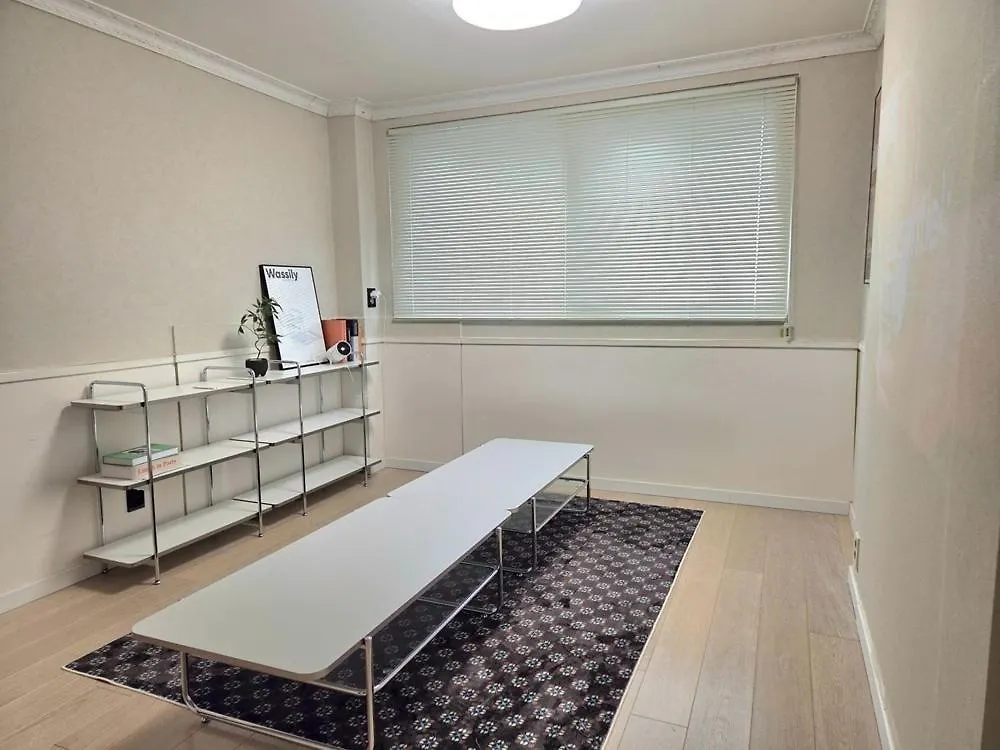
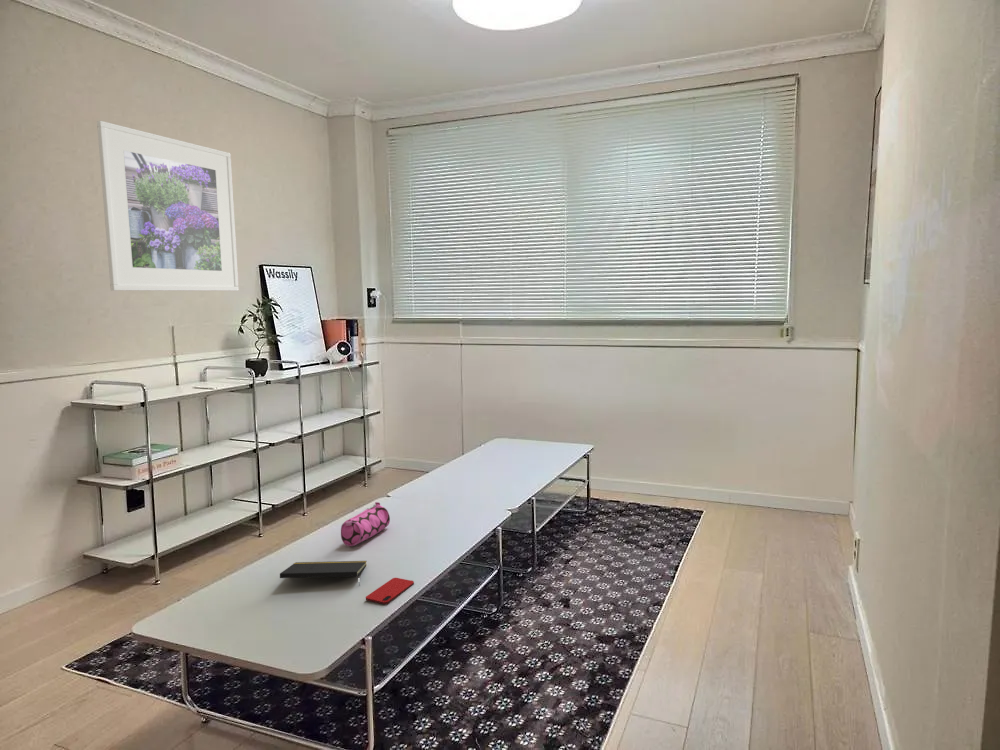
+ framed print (175, 215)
+ pencil case (364, 523)
+ smartphone (390, 590)
+ notepad (325, 569)
